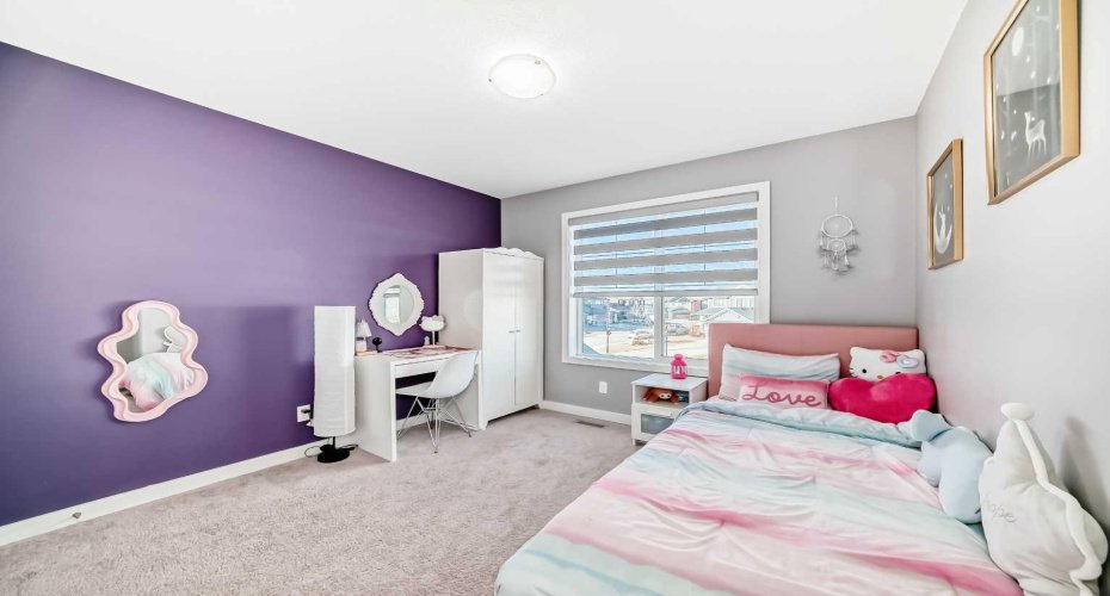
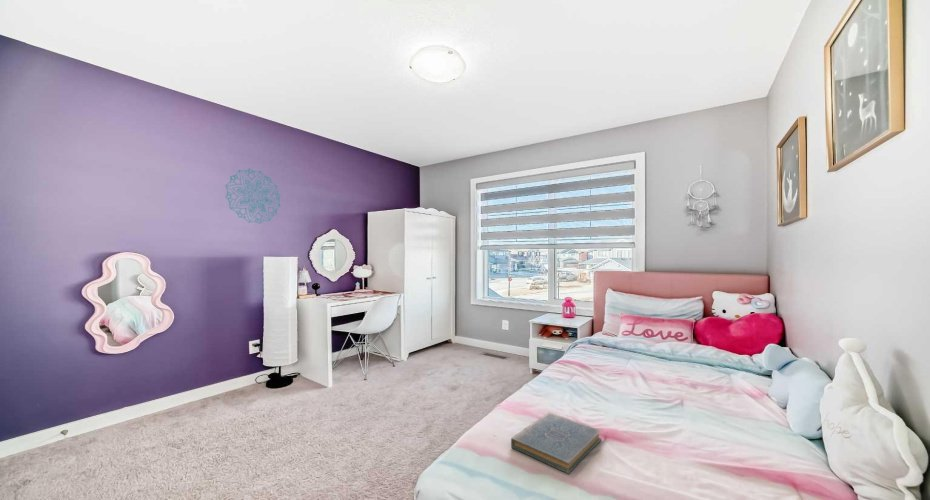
+ wall decoration (254, 196)
+ book (557, 438)
